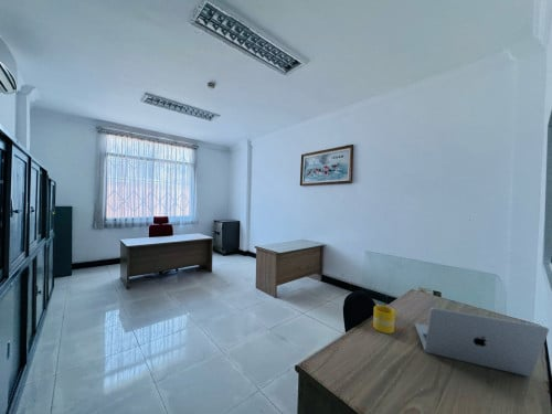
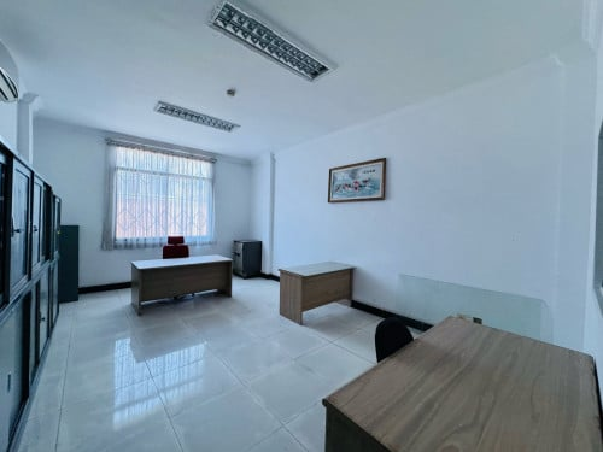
- laptop (467, 326)
- mug (385, 317)
